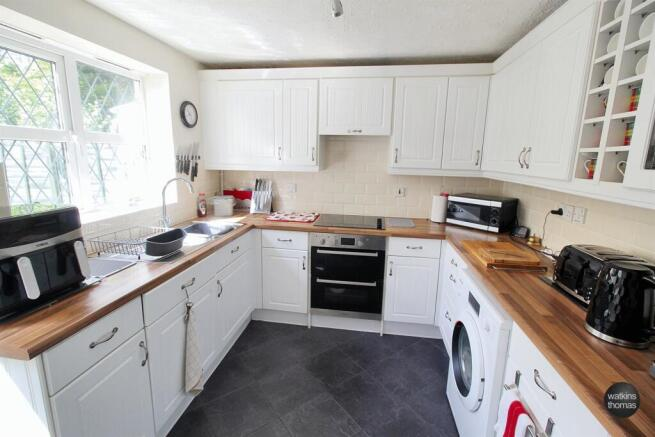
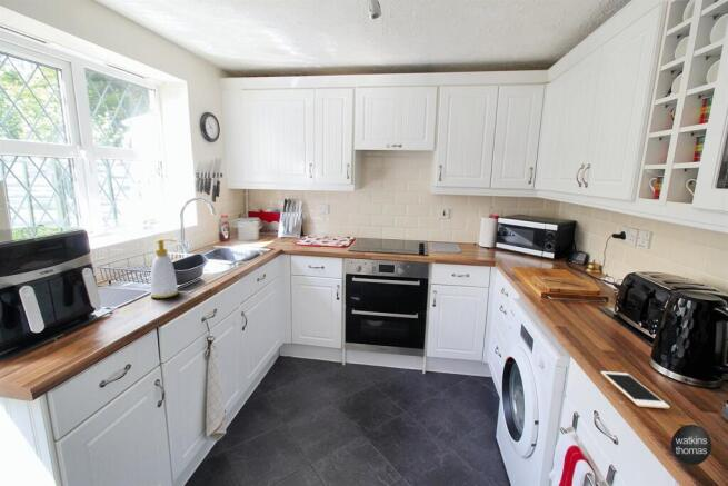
+ soap bottle (162, 267)
+ cell phone (631, 388)
